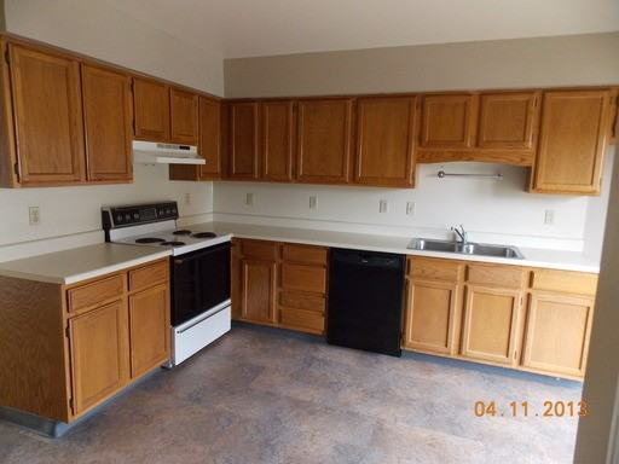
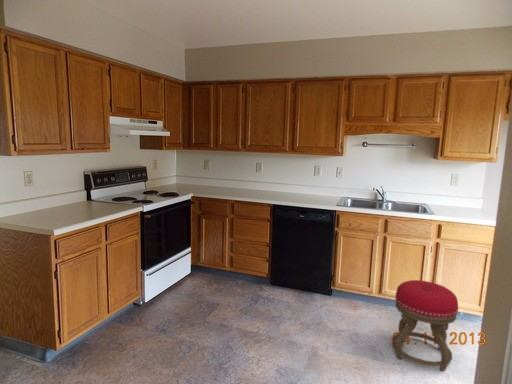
+ stool (423, 321)
